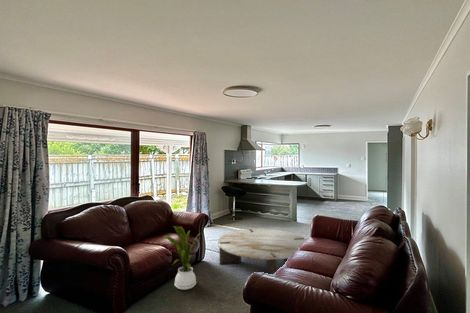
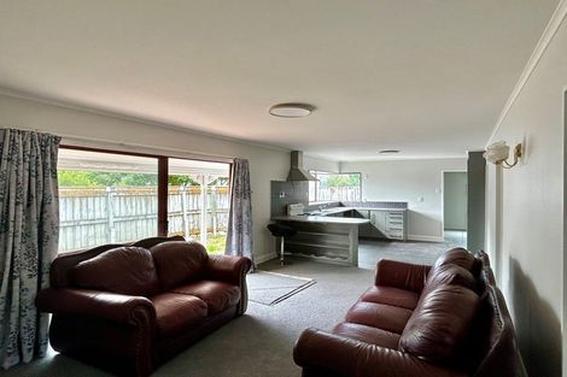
- coffee table (263, 250)
- house plant (183, 253)
